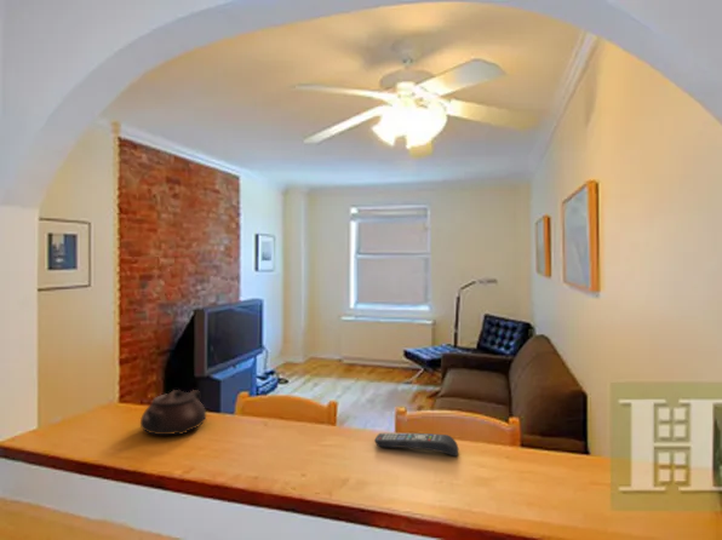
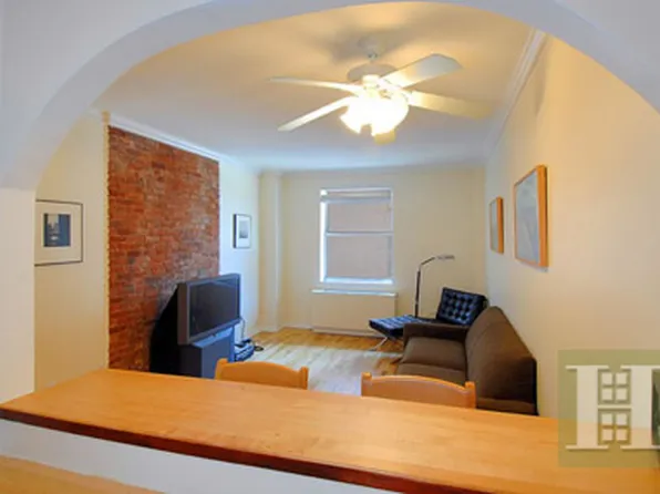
- teapot (176, 408)
- remote control (416, 441)
